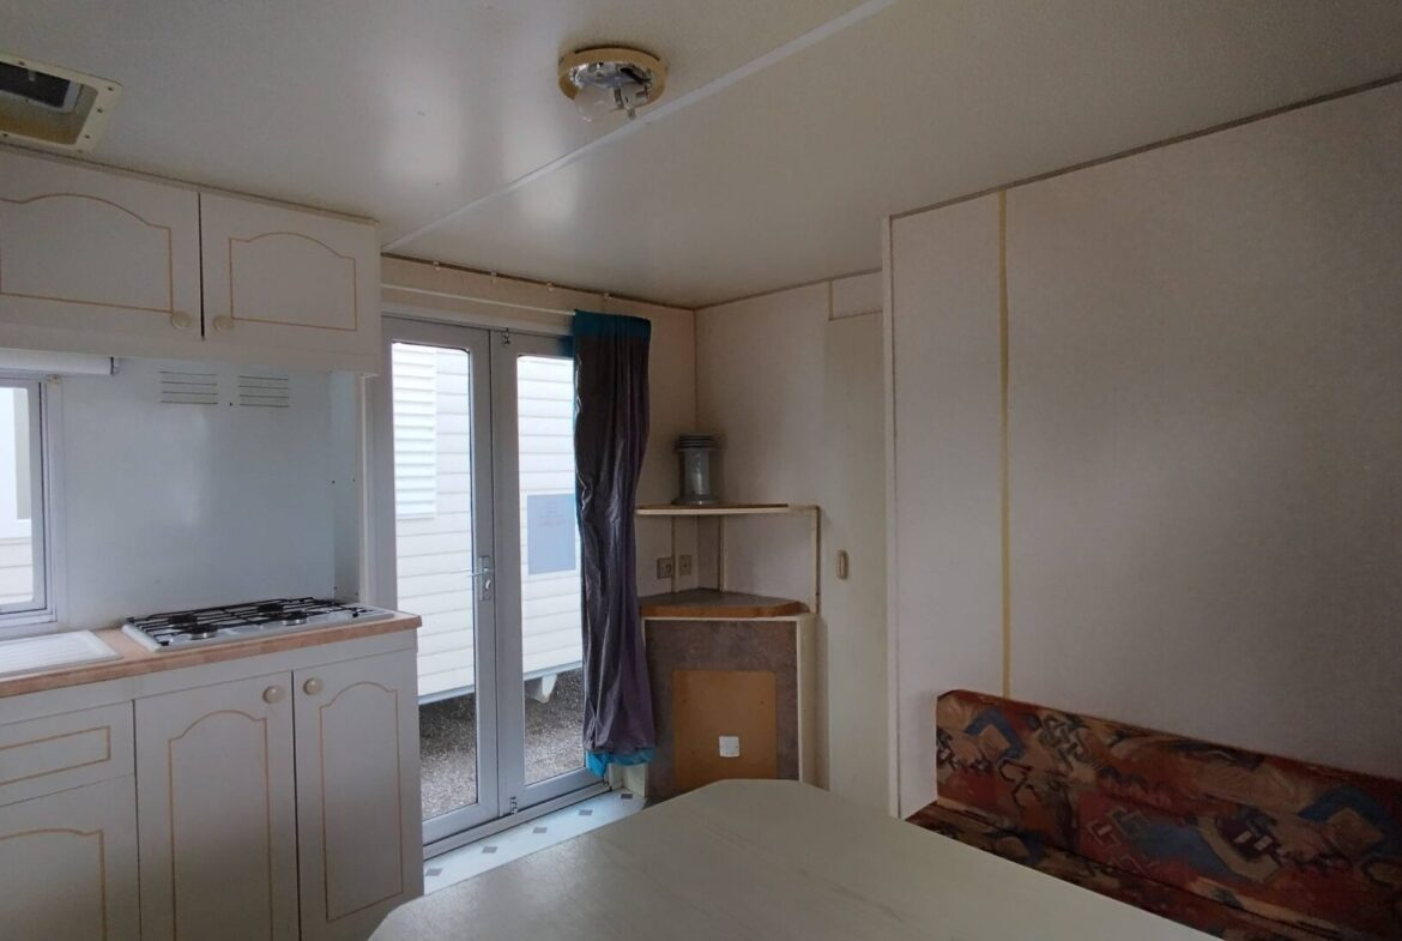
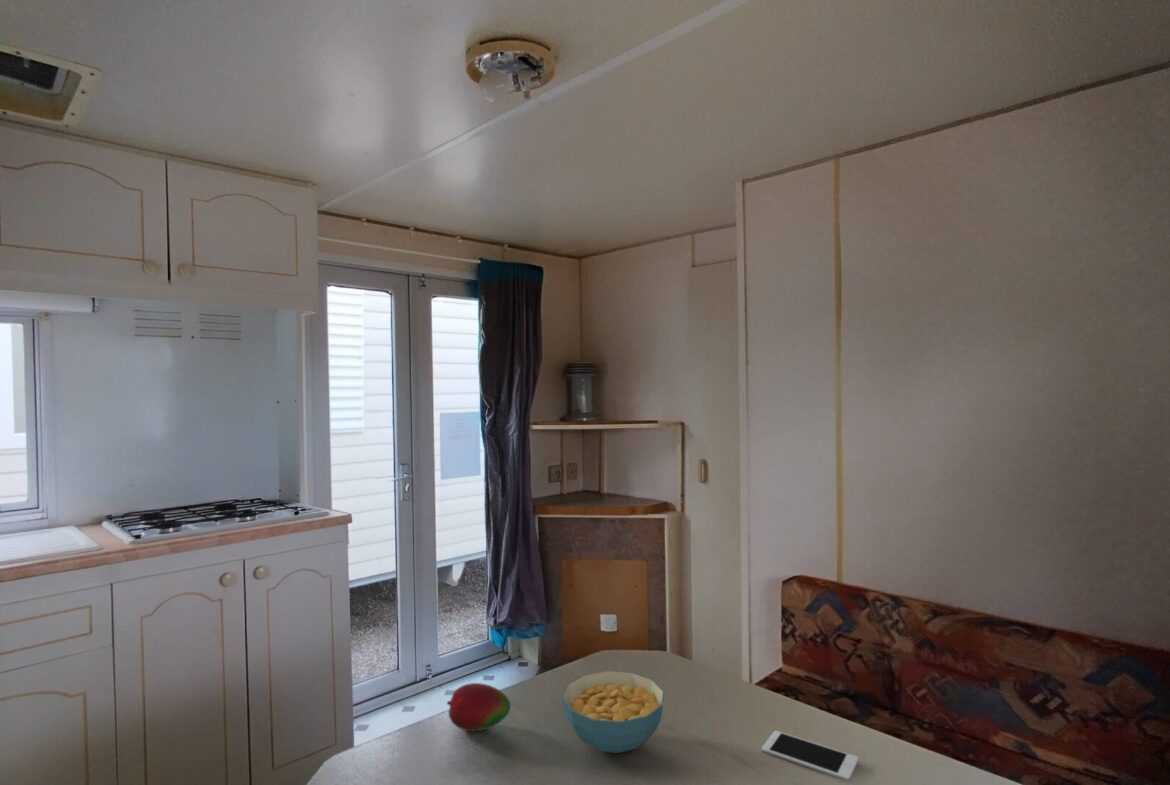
+ cell phone (809, 754)
+ cereal bowl (614, 719)
+ fruit (478, 706)
